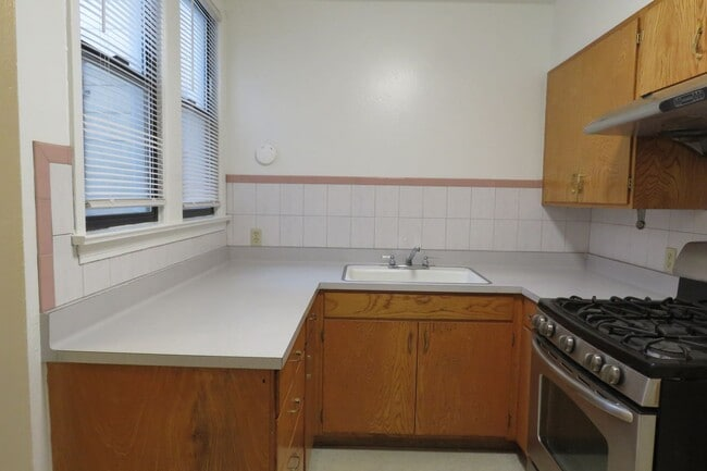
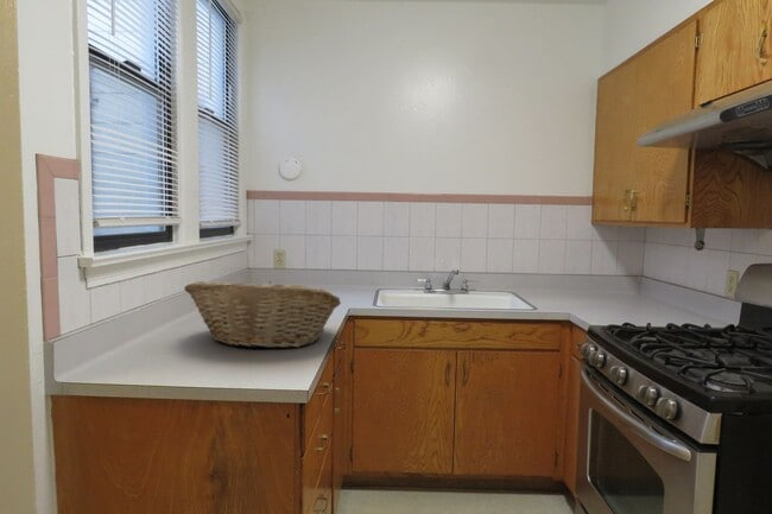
+ fruit basket (264, 307)
